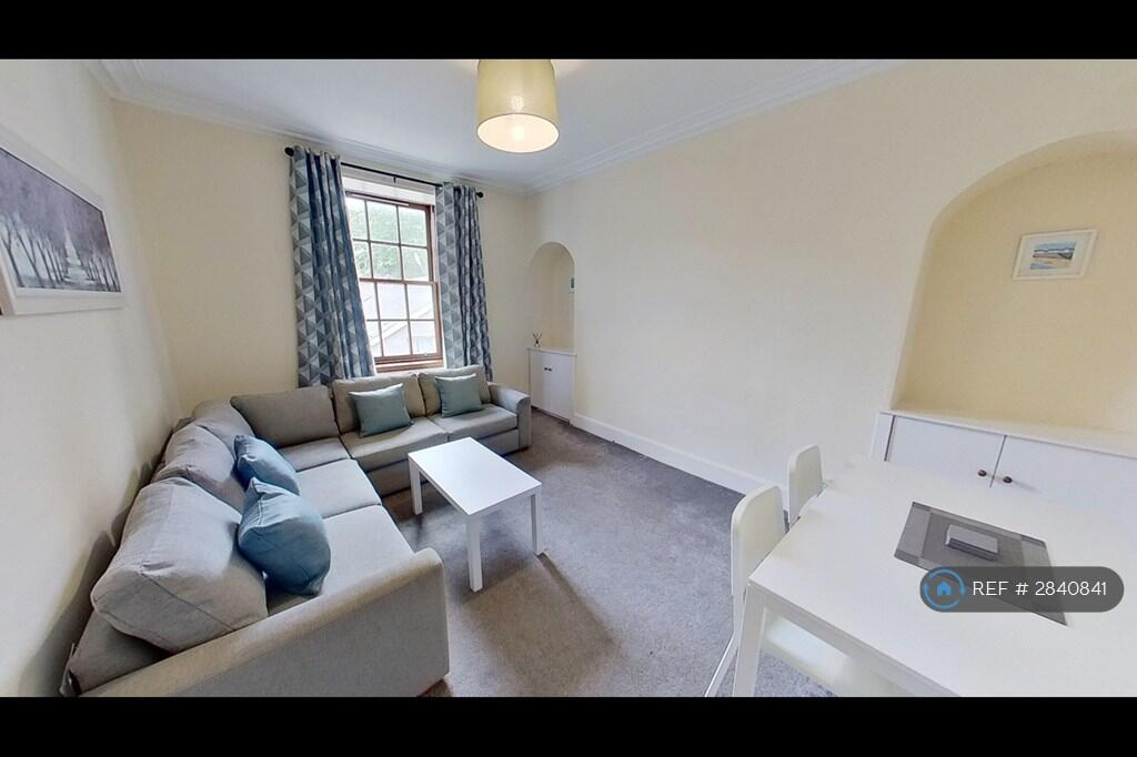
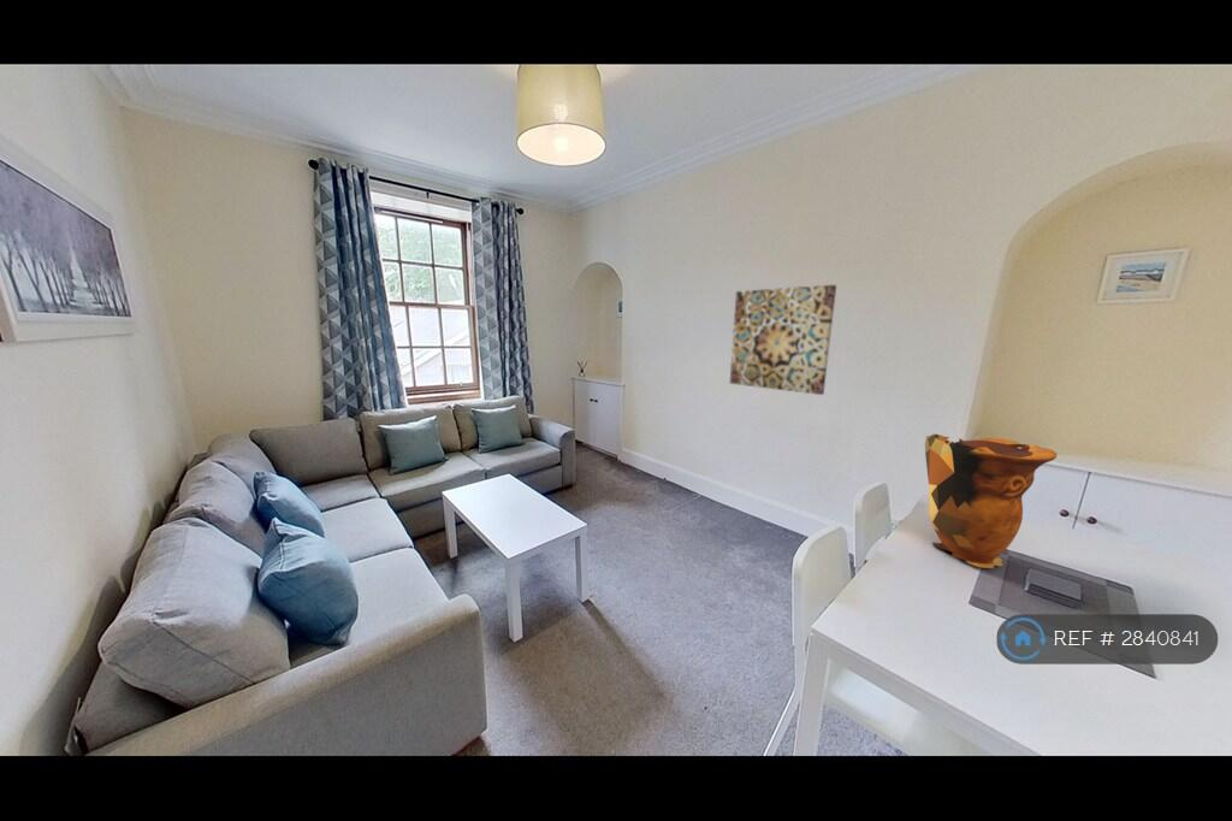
+ decorative vase (976, 498)
+ wall art (777, 339)
